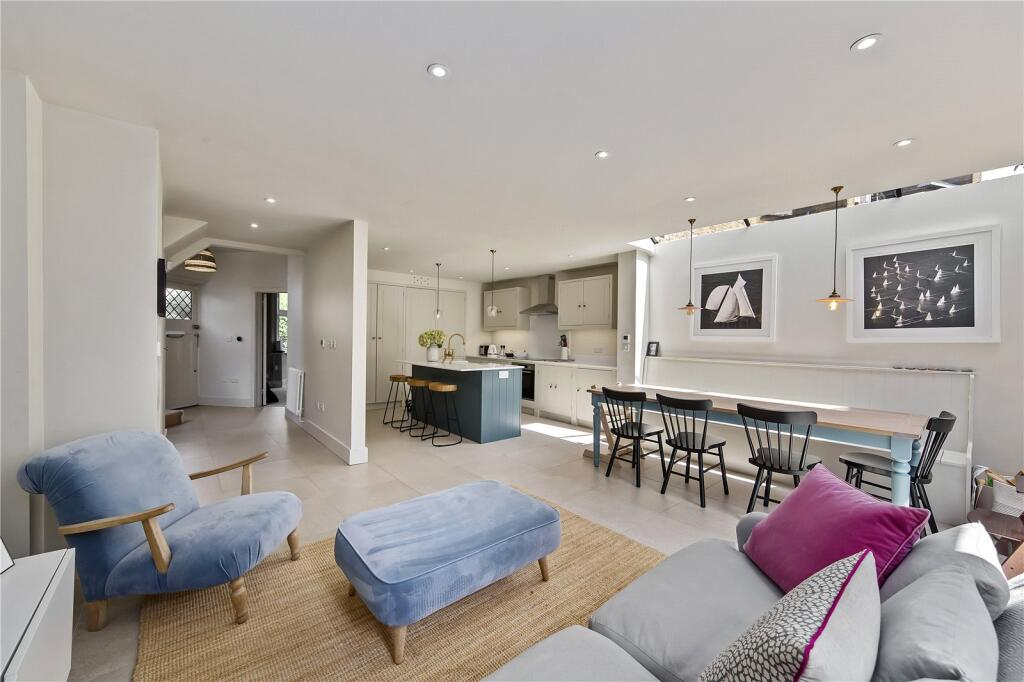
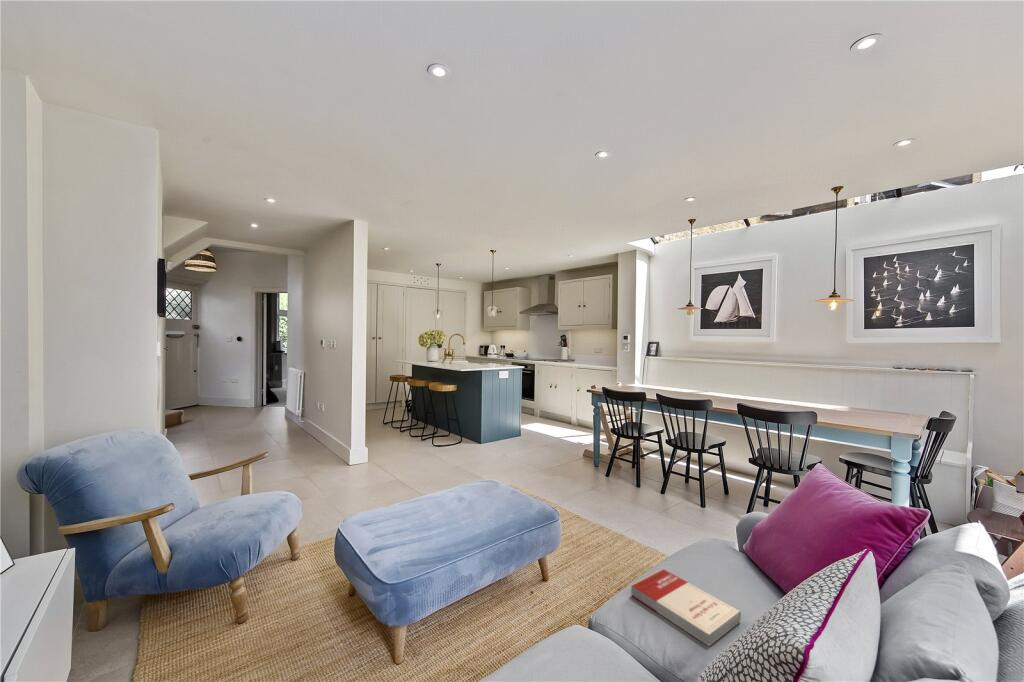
+ book (683, 602)
